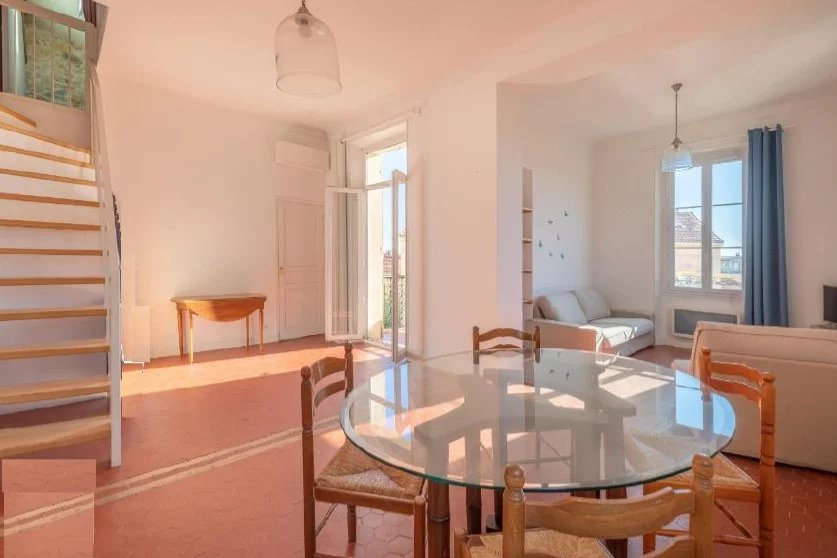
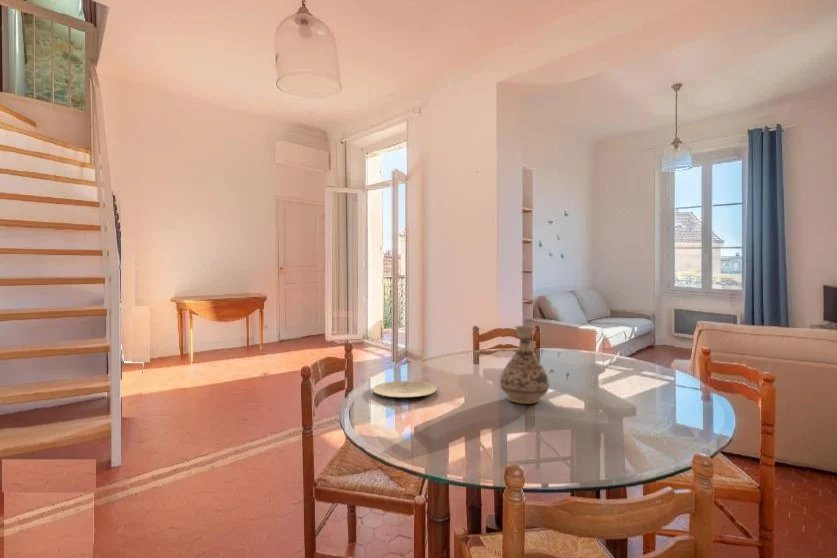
+ vase (524, 362)
+ plate (404, 389)
